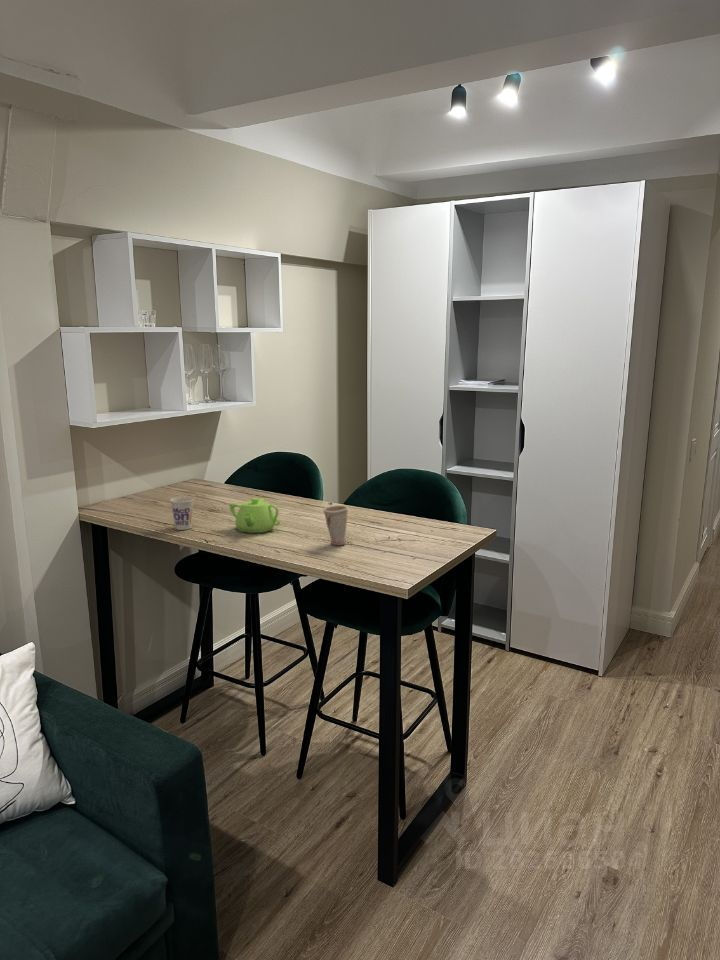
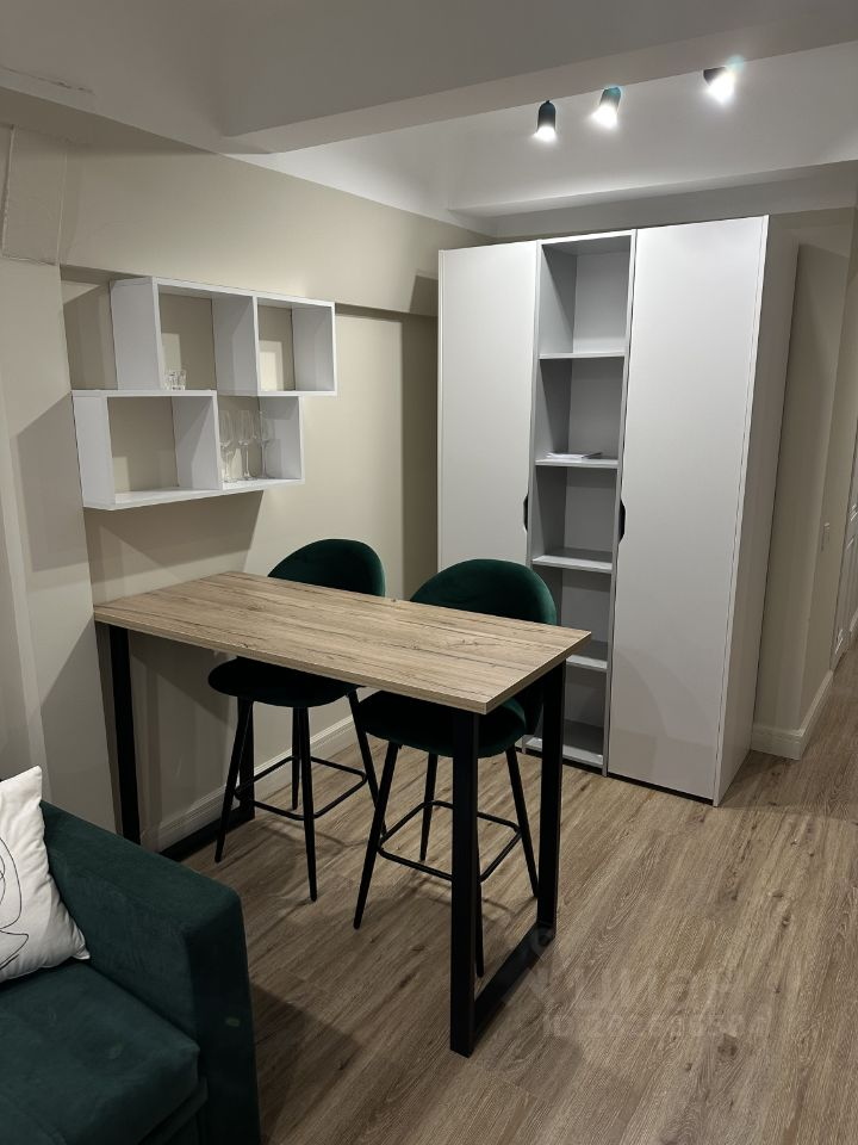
- teapot (254, 514)
- cup (182, 513)
- cup (335, 525)
